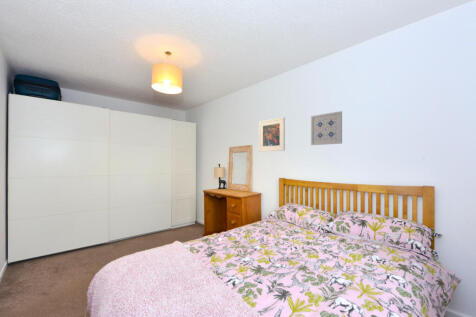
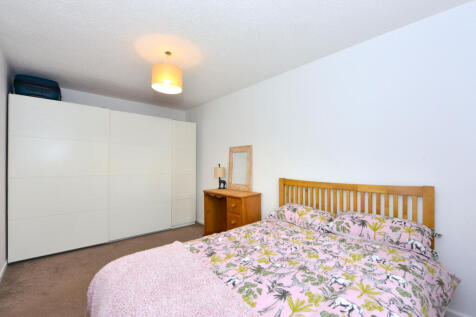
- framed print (271, 135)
- wall art (325, 129)
